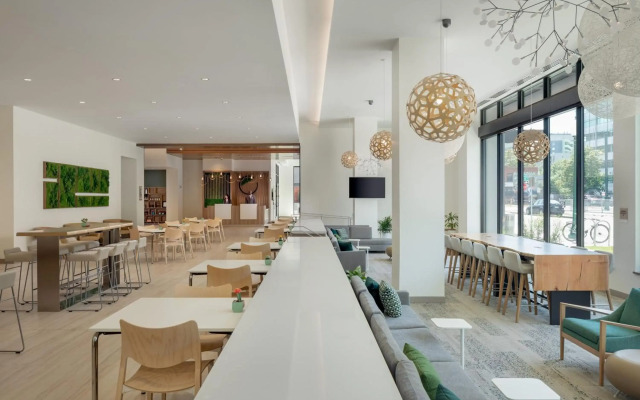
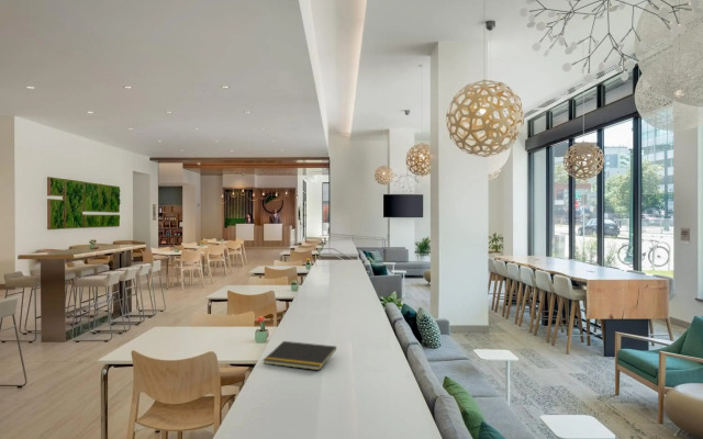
+ notepad (300, 354)
